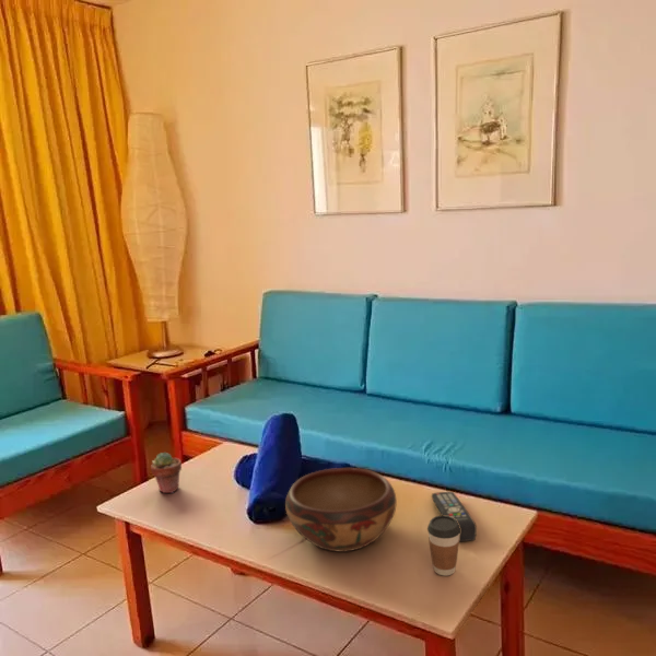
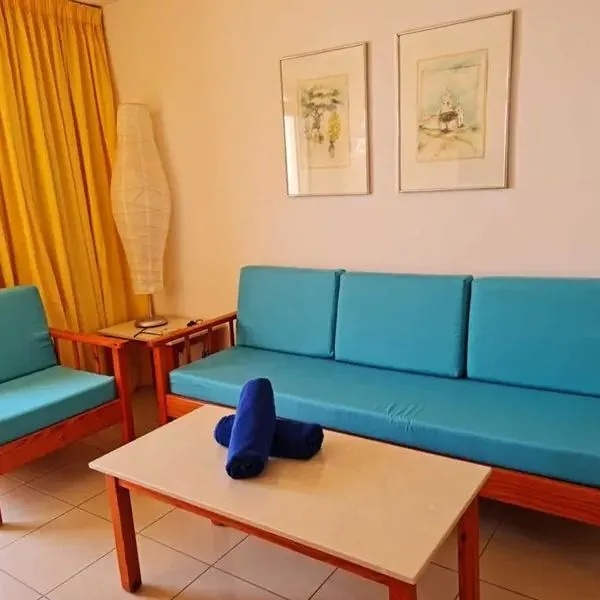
- decorative bowl (341, 511)
- potted succulent (166, 470)
- remote control (453, 512)
- coffee cup (444, 546)
